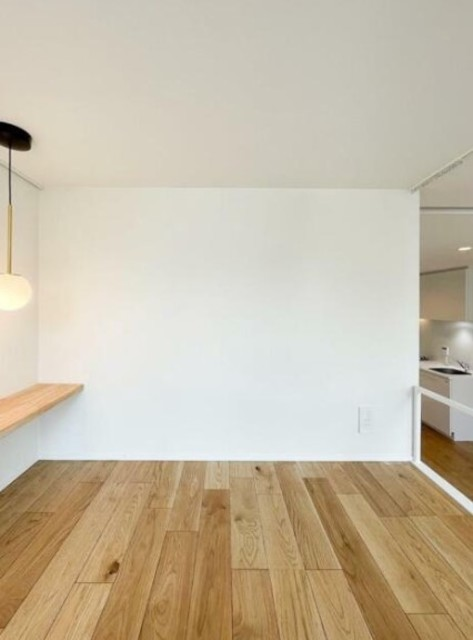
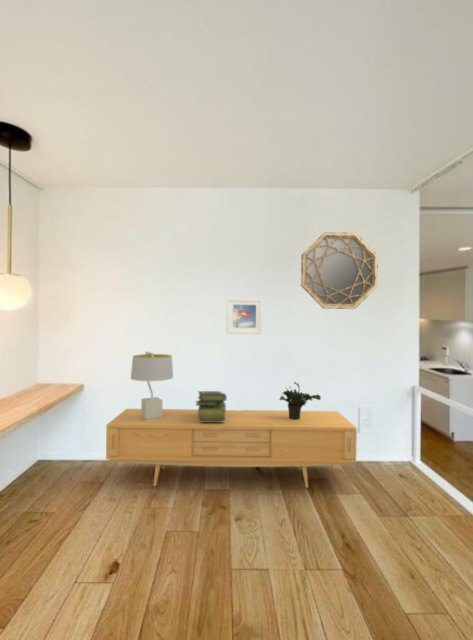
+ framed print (244, 316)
+ potted plant (300, 400)
+ home mirror (339, 270)
+ stack of books (211, 404)
+ table lamp (150, 386)
+ sideboard (231, 447)
